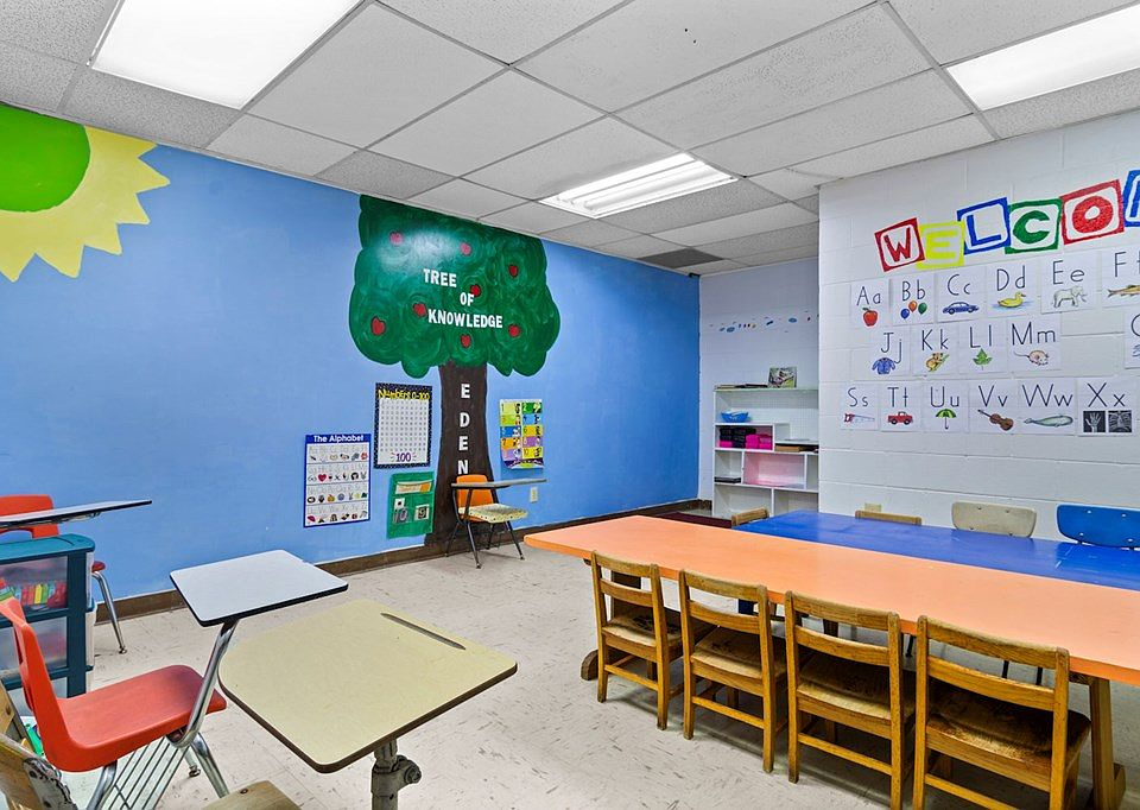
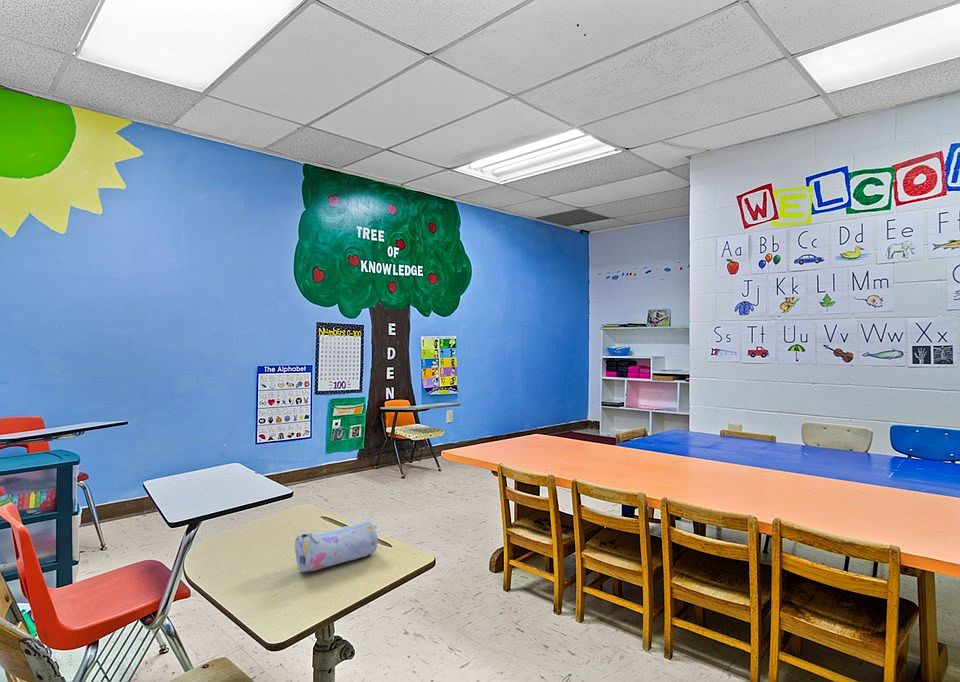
+ pencil case (336, 544)
